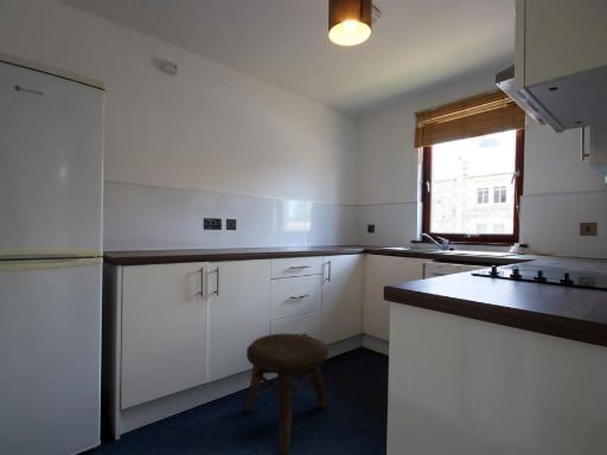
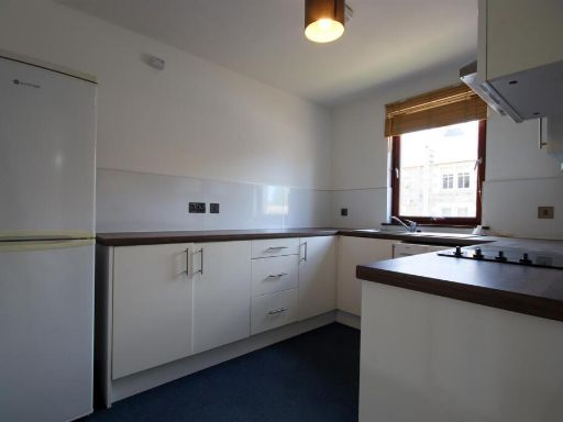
- stool (283, 383)
